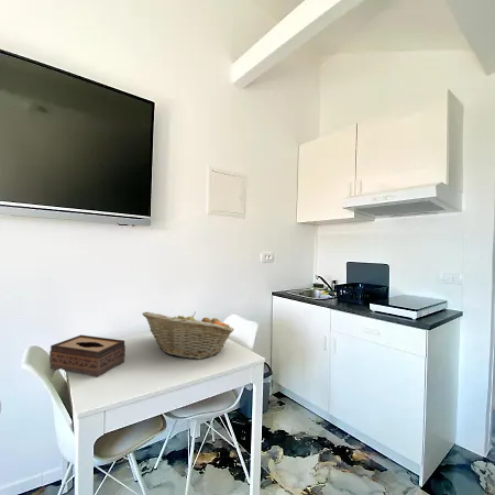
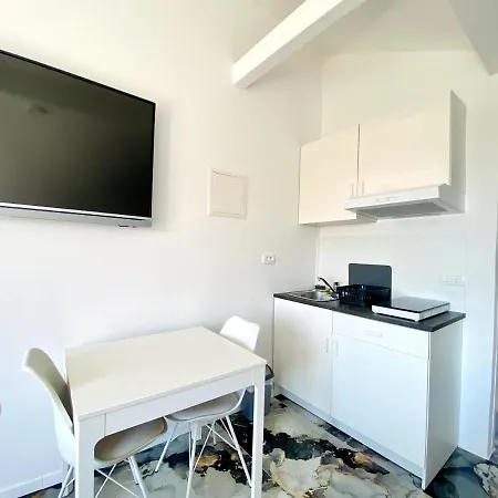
- tissue box (88, 354)
- fruit basket (187, 329)
